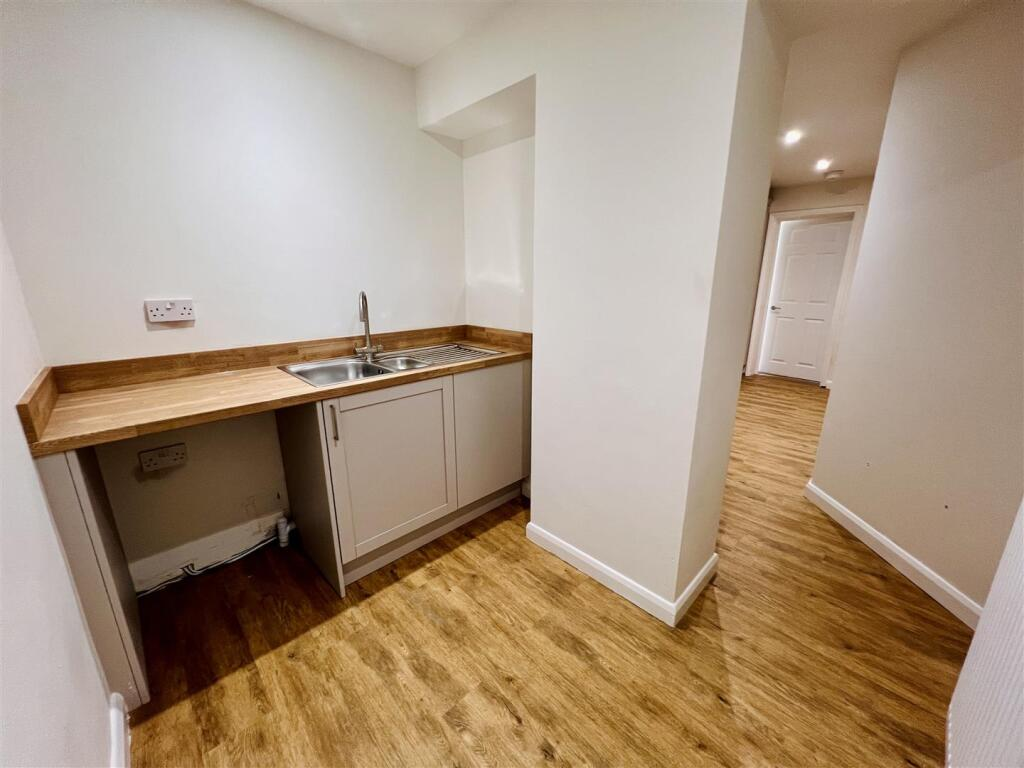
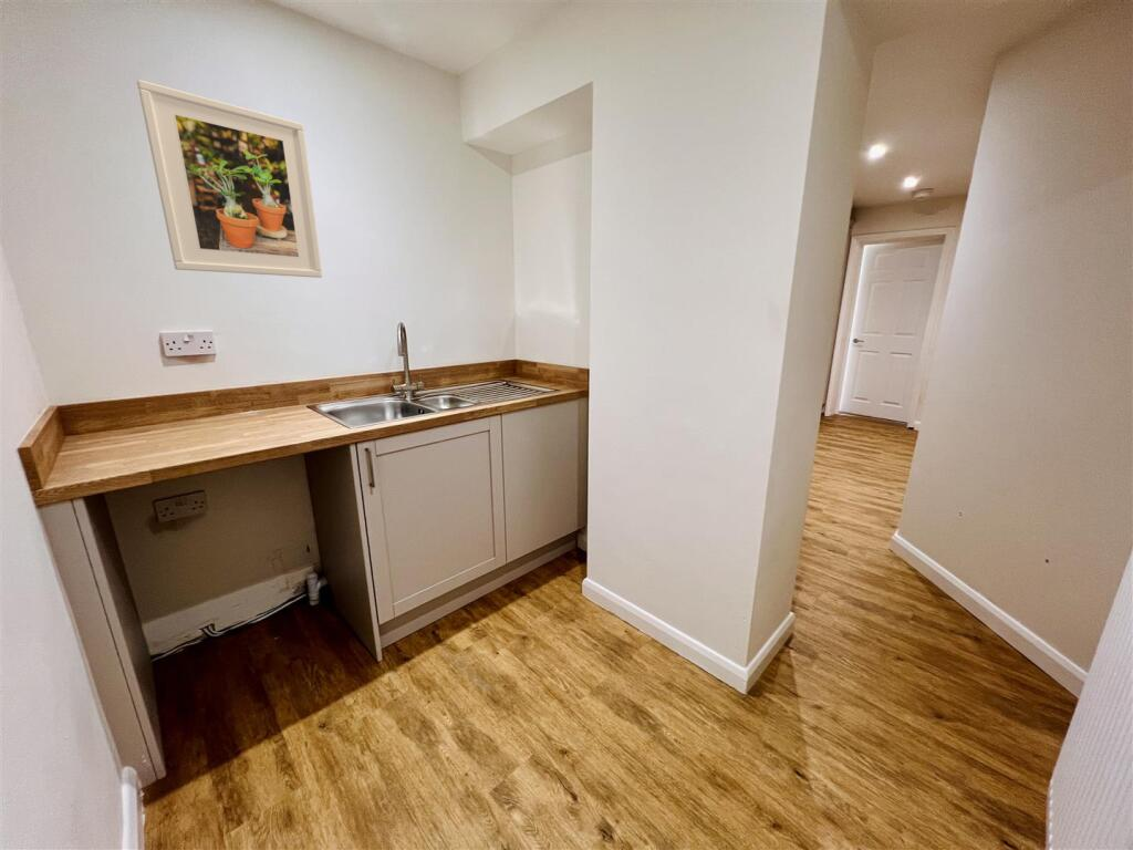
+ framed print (242, 193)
